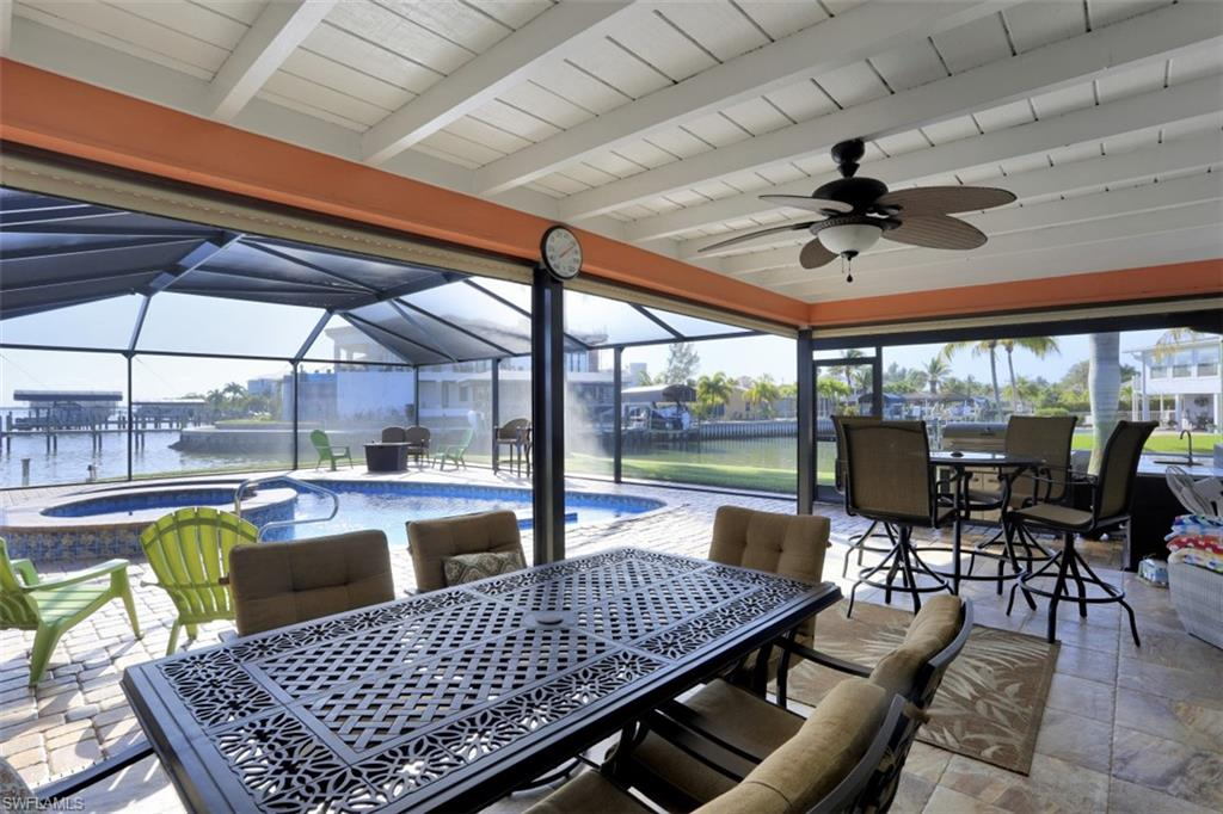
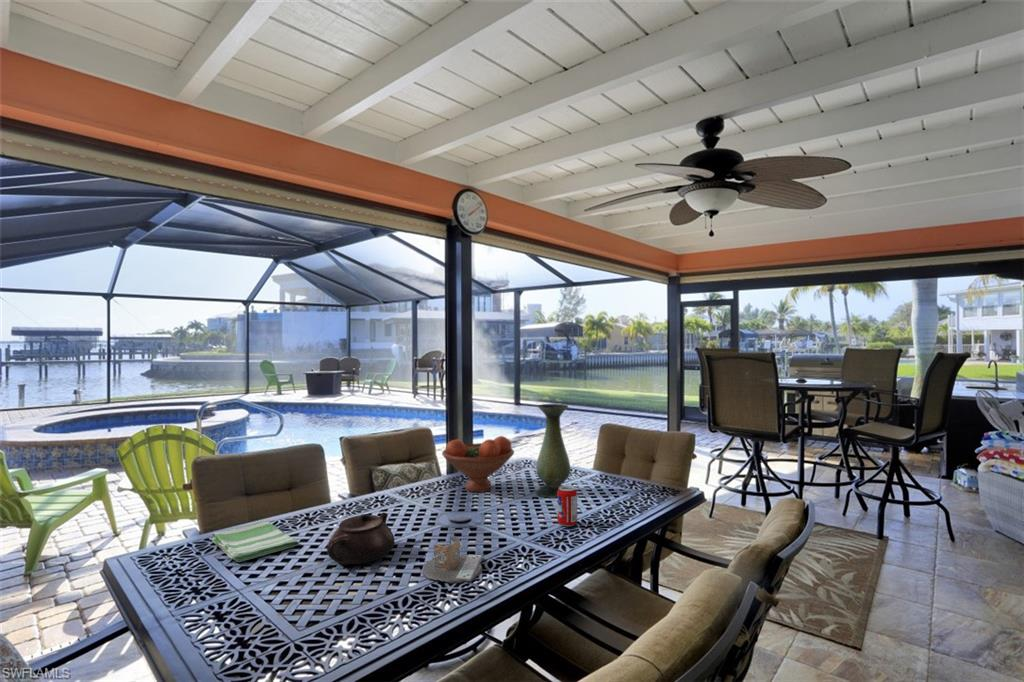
+ teapot (359, 535)
+ dish towel (253, 539)
+ napkin holder (452, 555)
+ vase (553, 449)
+ fruit bowl (478, 462)
+ beverage can (567, 506)
